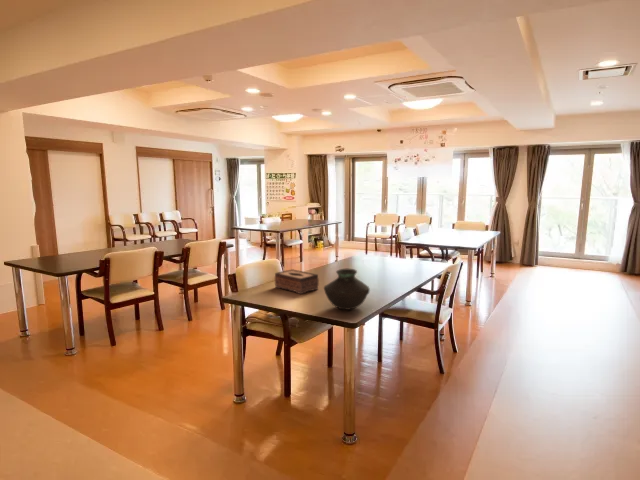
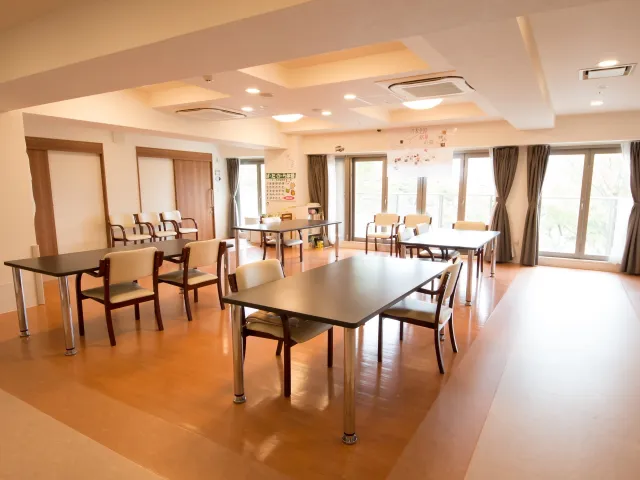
- vase (346, 289)
- tissue box (296, 281)
